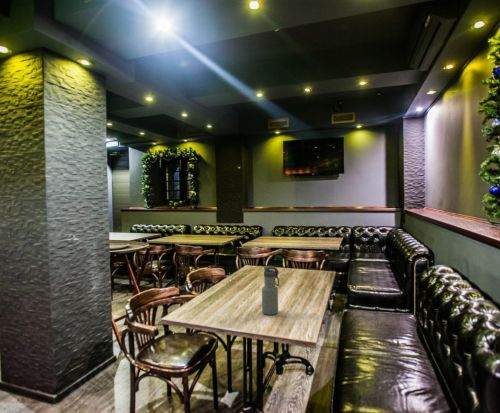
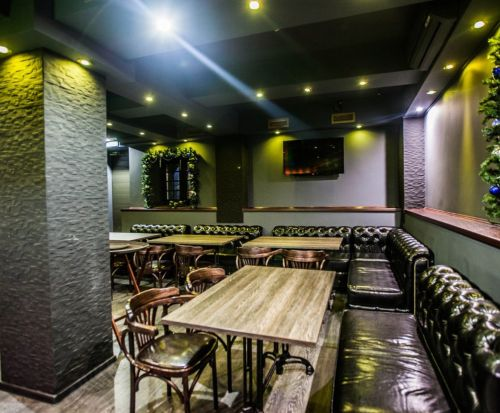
- water bottle (270, 289)
